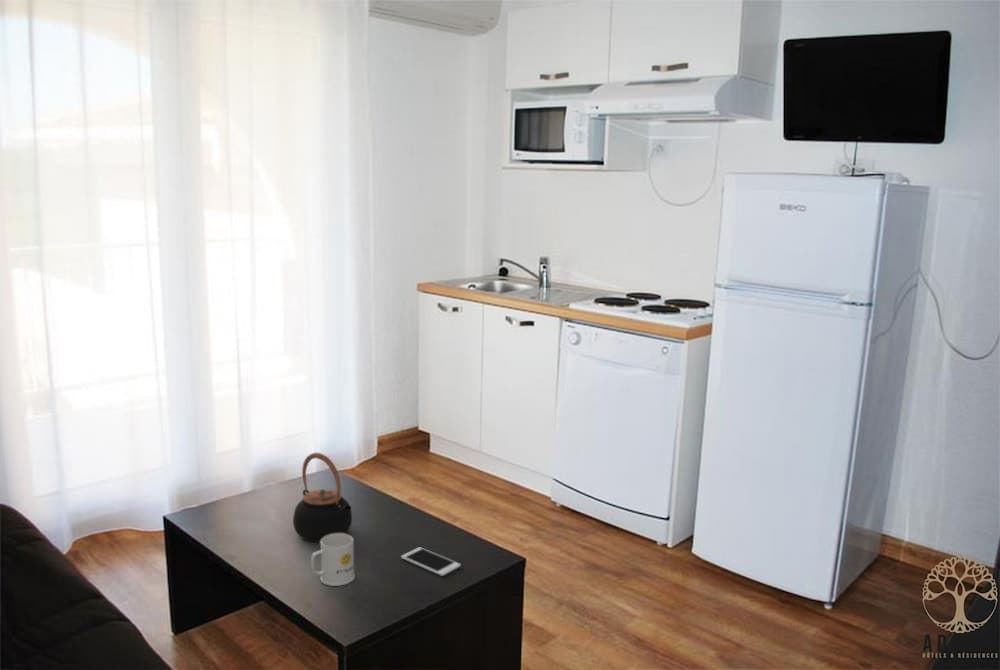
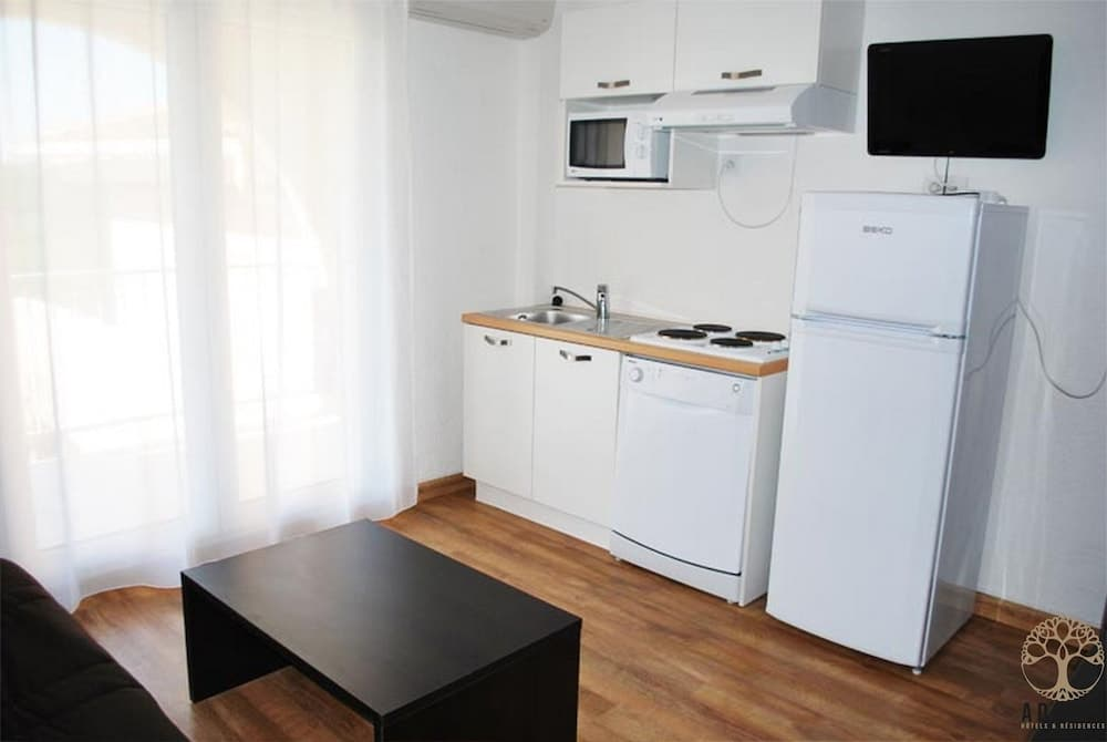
- cell phone (430, 561)
- mug (333, 560)
- teapot (325, 495)
